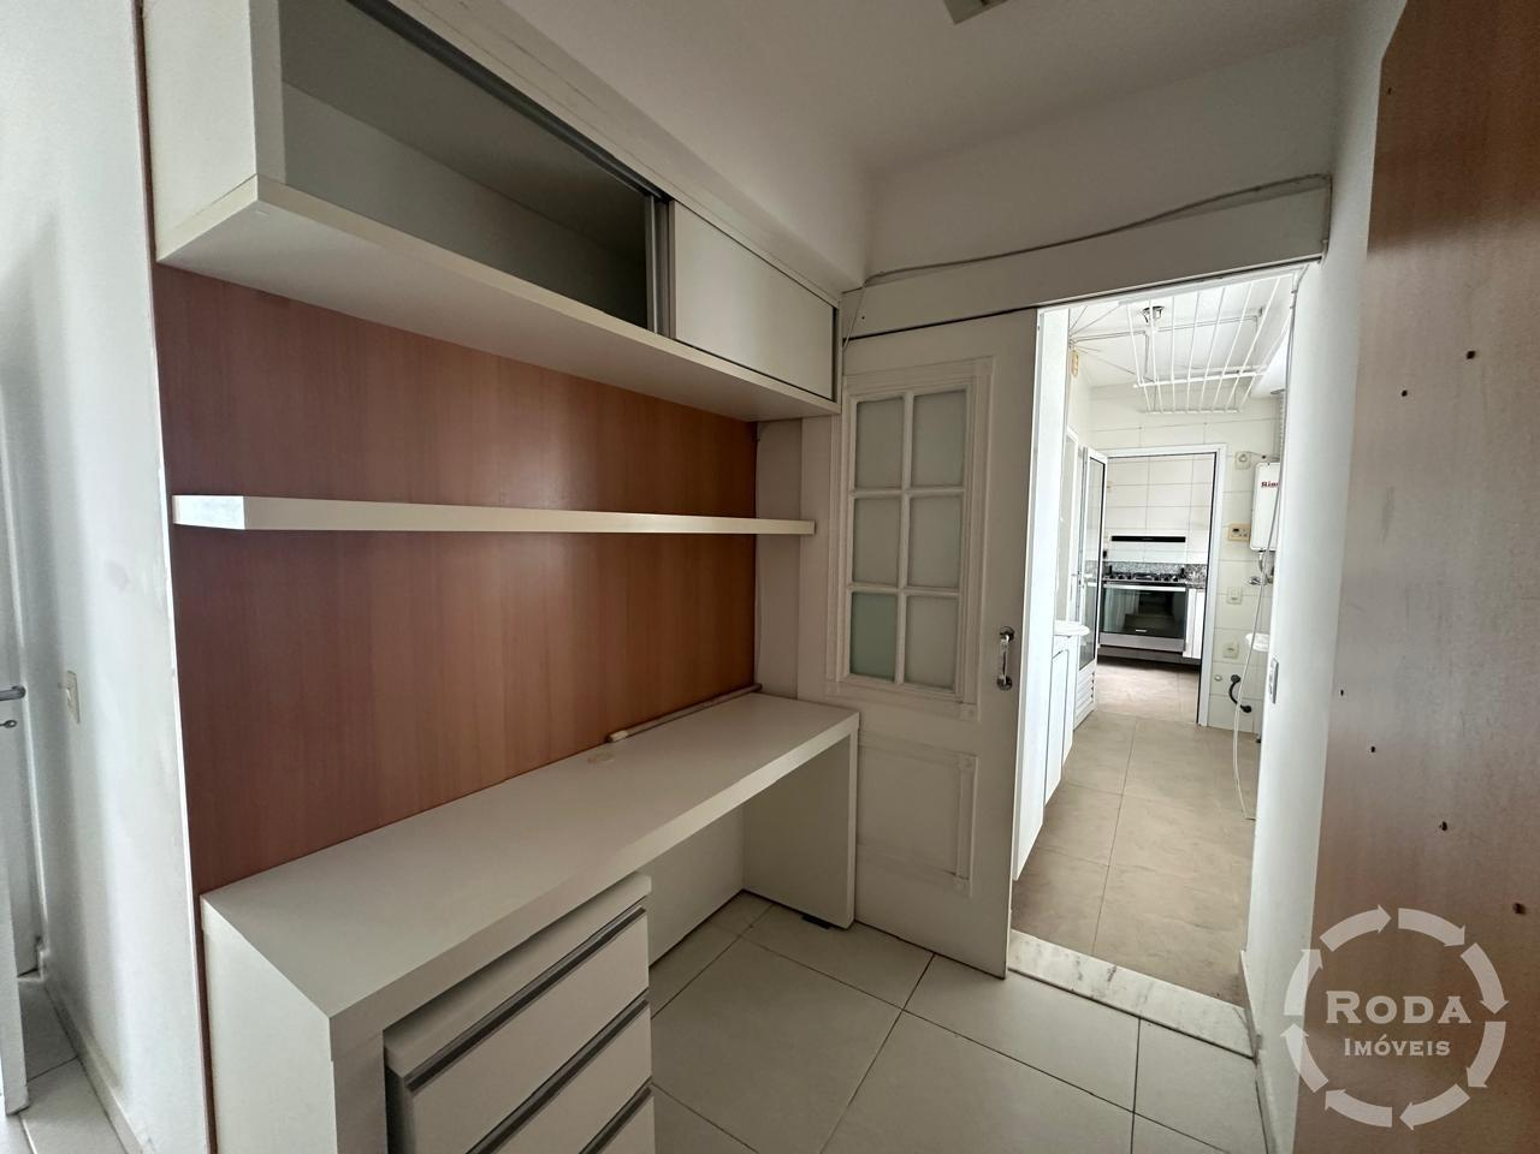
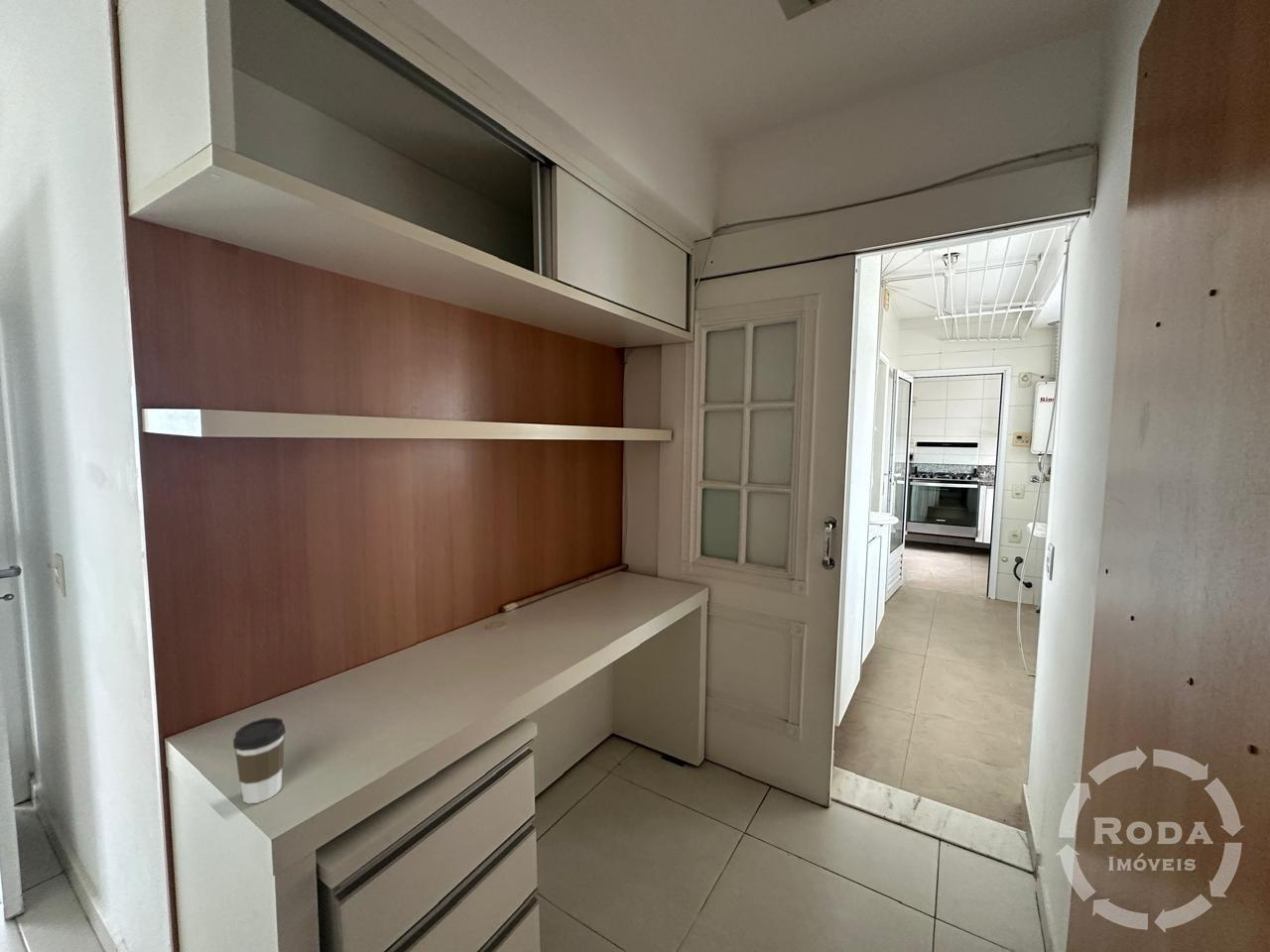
+ coffee cup (261, 760)
